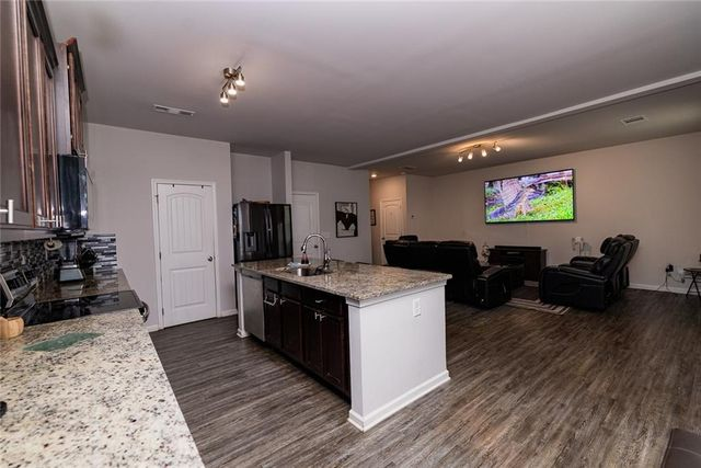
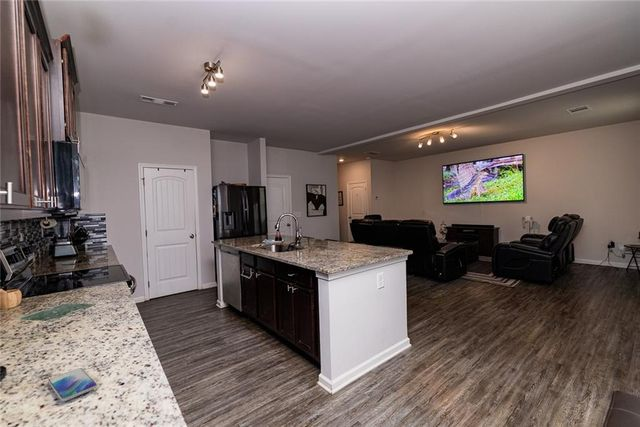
+ smartphone (72, 383)
